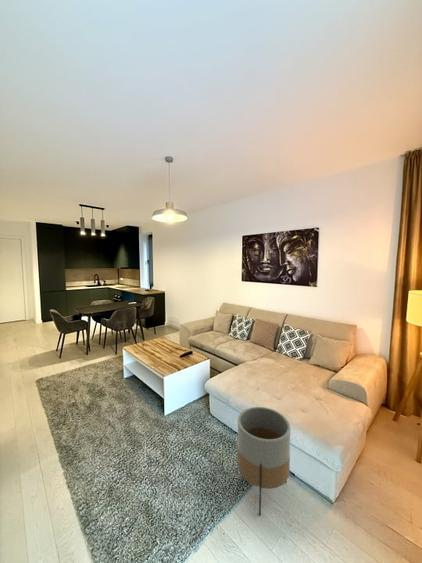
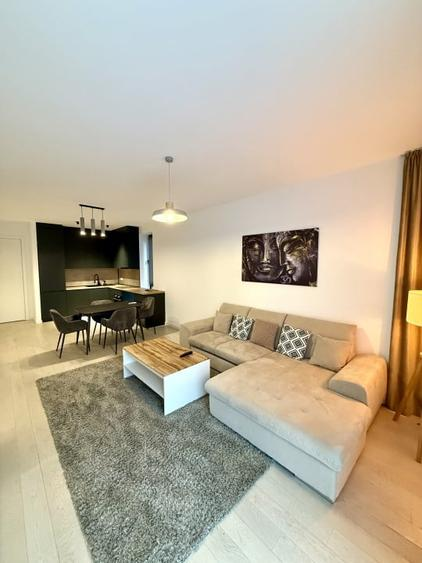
- planter (262, 454)
